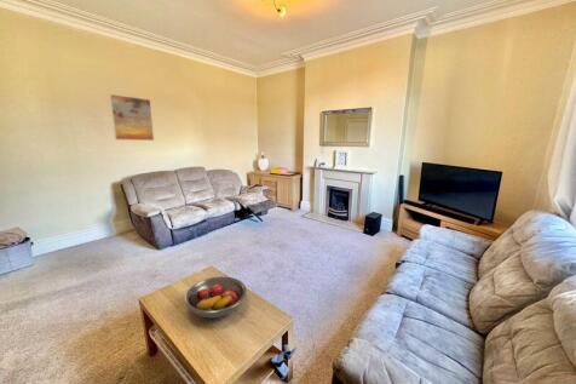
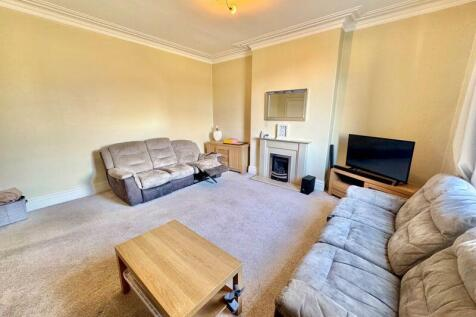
- fruit bowl (217, 297)
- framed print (133, 119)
